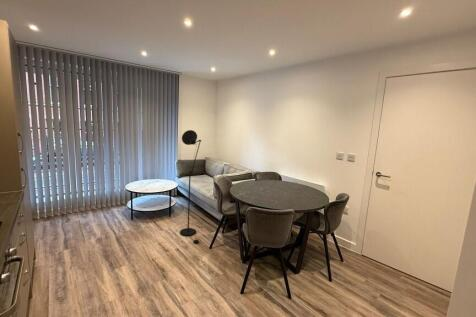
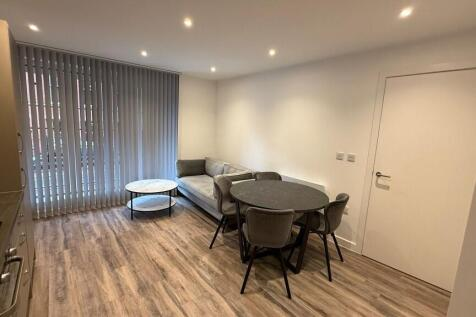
- floor lamp (189, 184)
